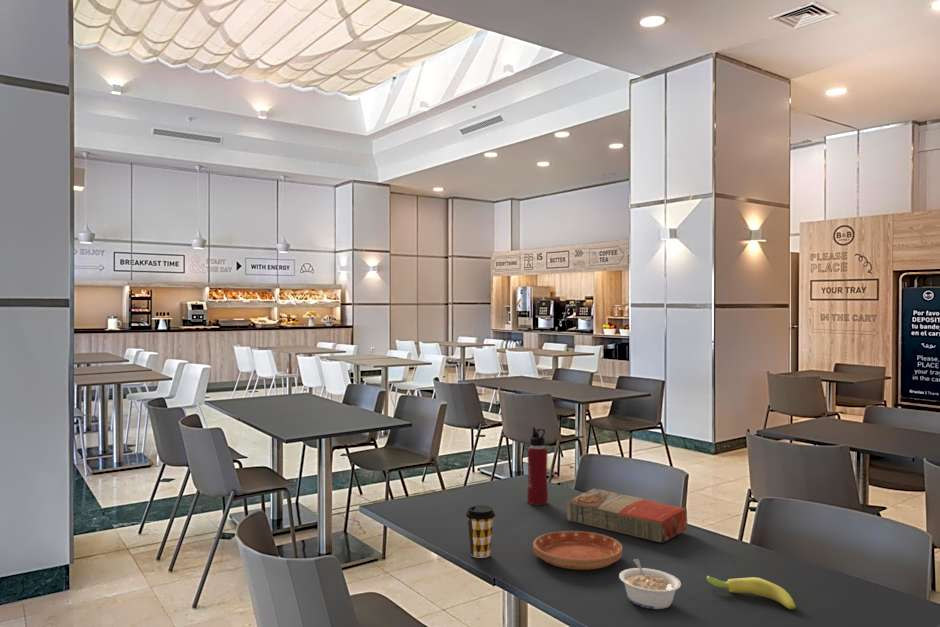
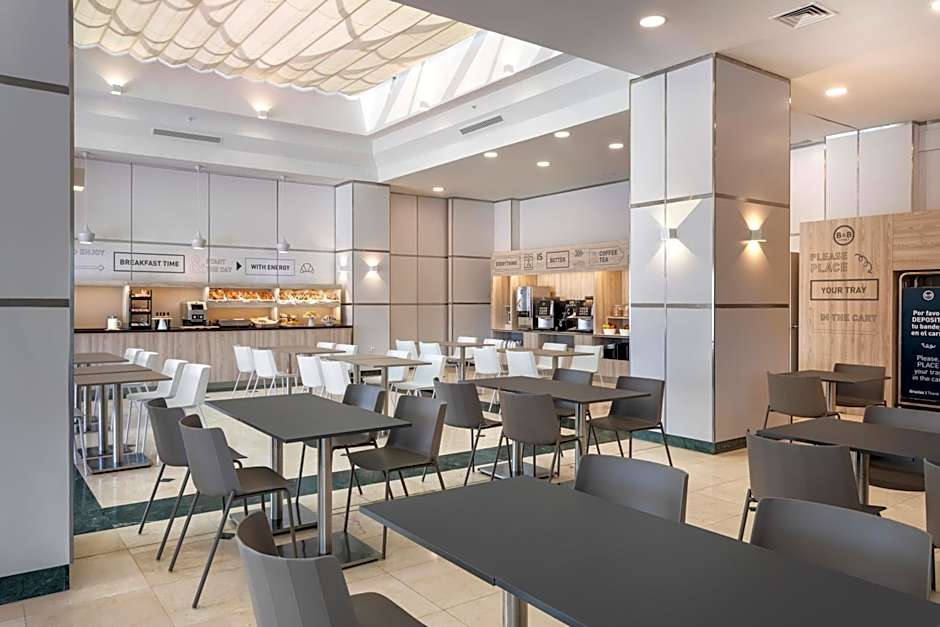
- legume (647, 586)
- banana (753, 589)
- water bottle (537, 465)
- macaroni box (625, 513)
- saucer (577, 550)
- coffee cup (480, 531)
